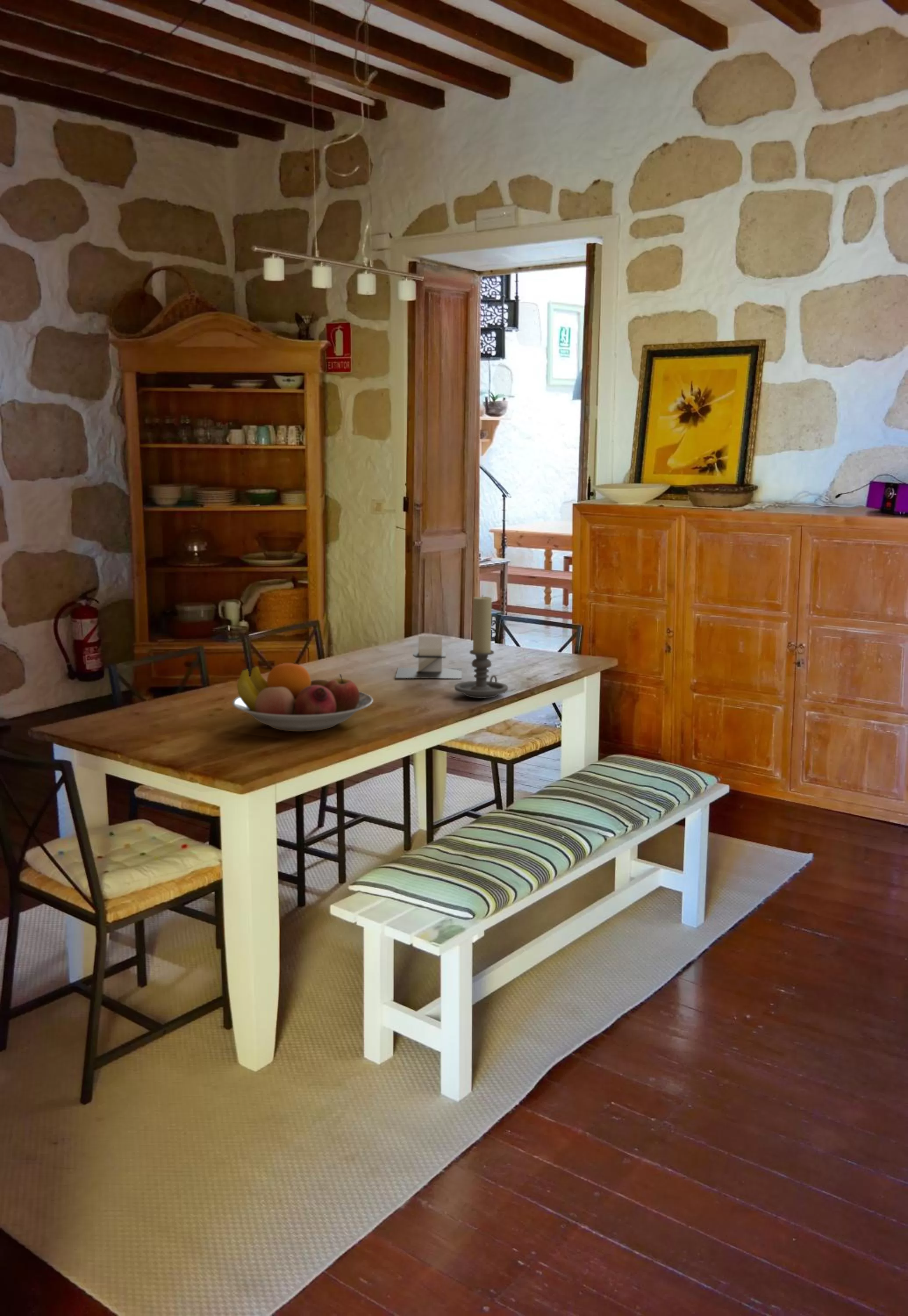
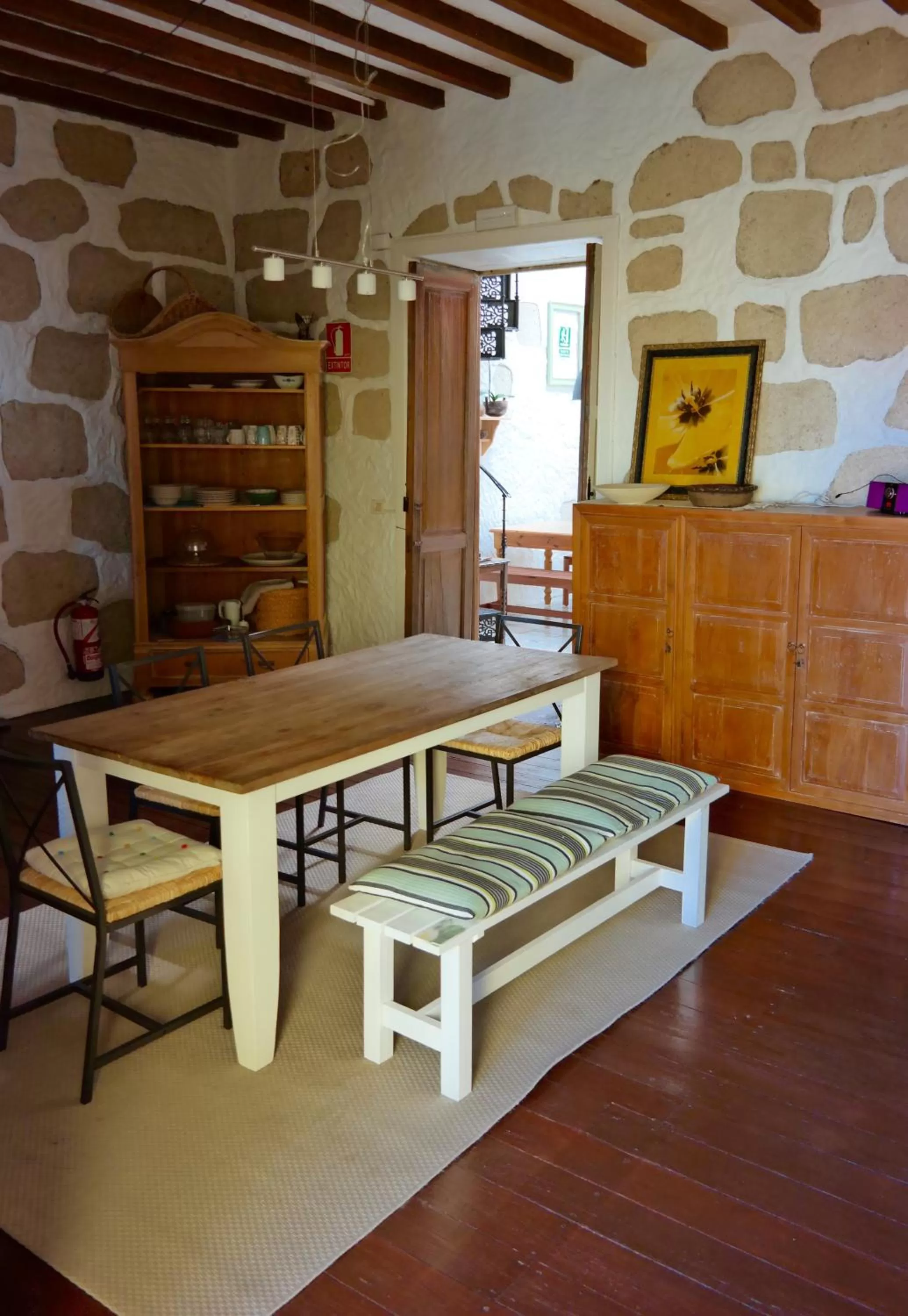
- candle holder (484, 644)
- napkin holder (429, 655)
- fruit bowl (303, 694)
